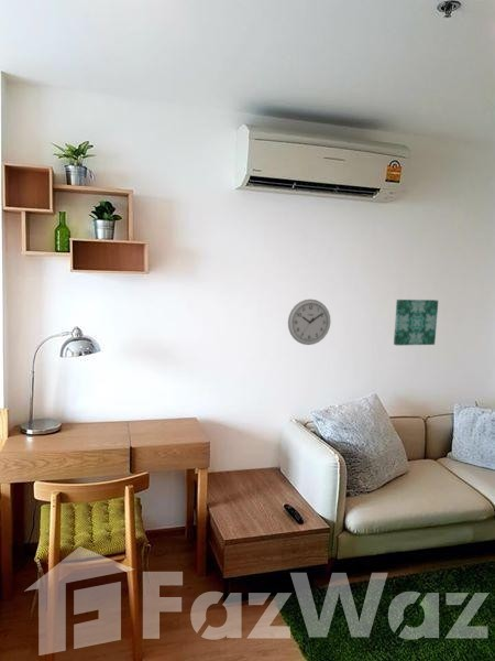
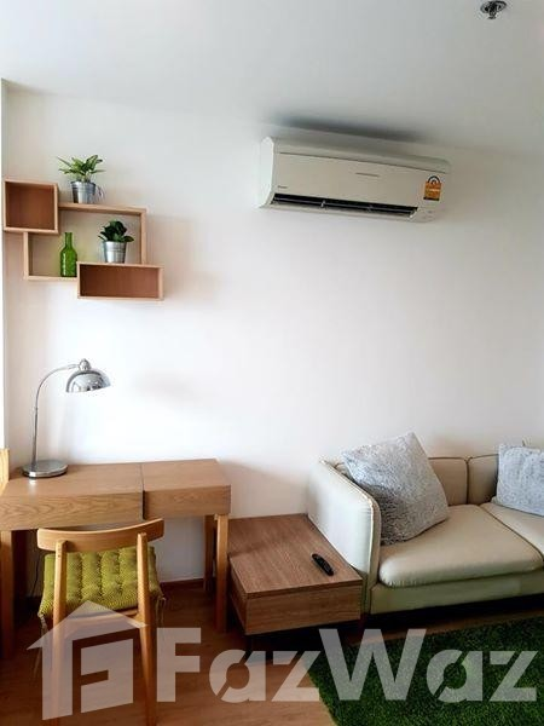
- wall clock (309, 322)
- wall art (416, 322)
